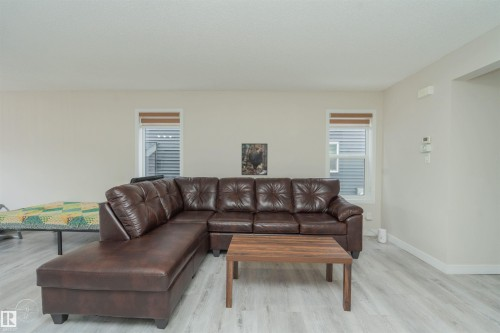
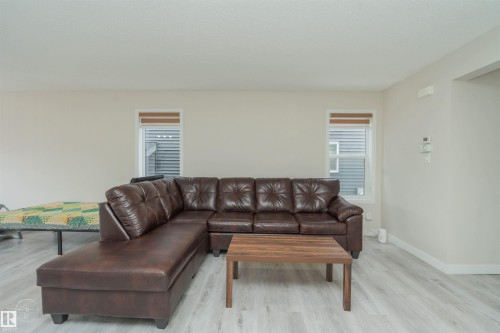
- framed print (254, 159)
